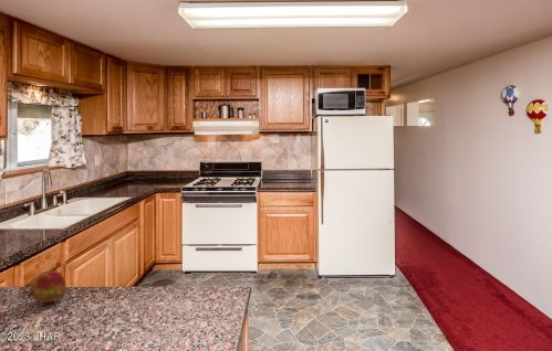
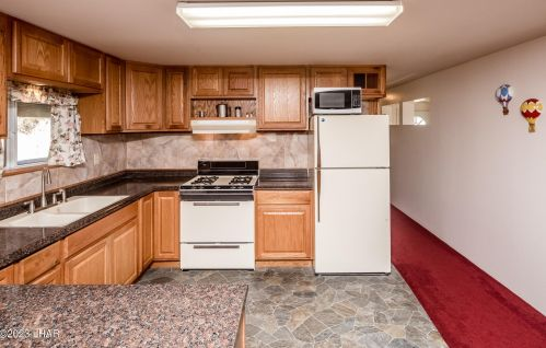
- fruit (45, 287)
